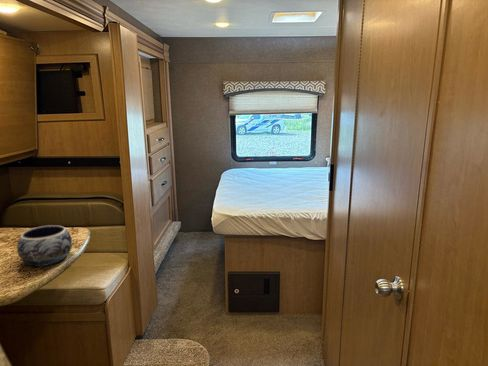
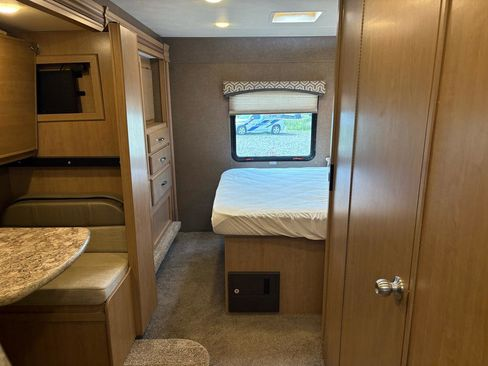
- decorative bowl (45, 245)
